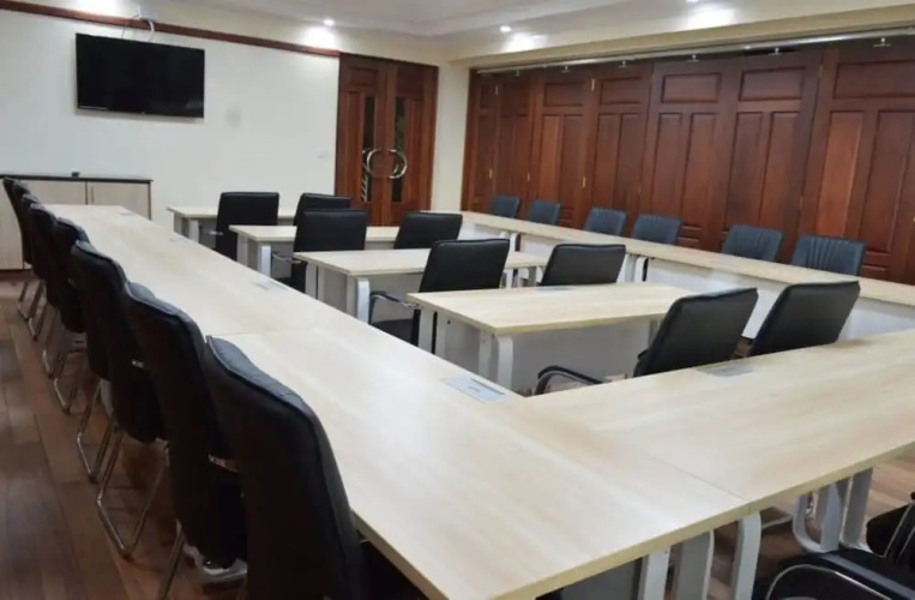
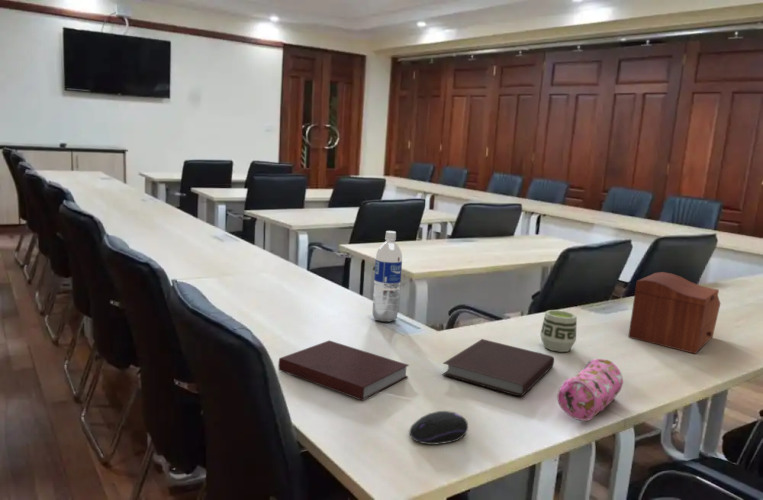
+ cup (558, 330)
+ sewing box (679, 308)
+ pencil case (591, 388)
+ computer mouse (439, 425)
+ notebook (500, 365)
+ water bottle (387, 276)
+ notebook (343, 367)
